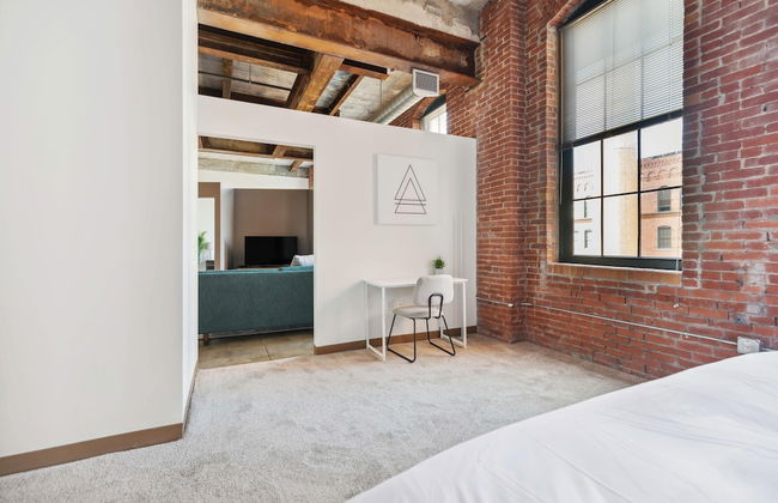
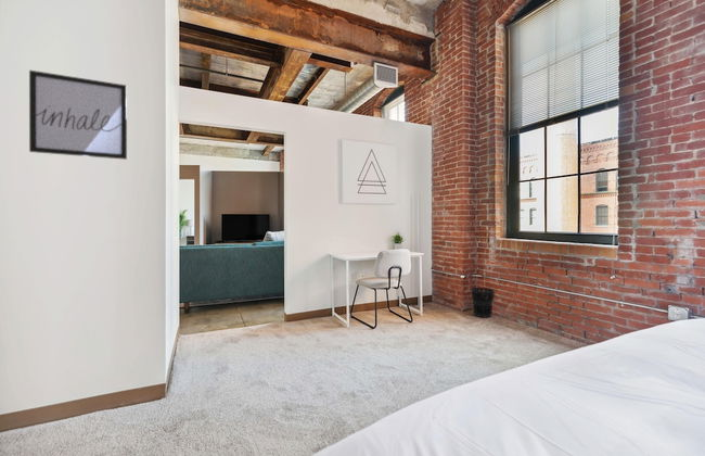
+ wastebasket (483, 302)
+ wall art (80, 116)
